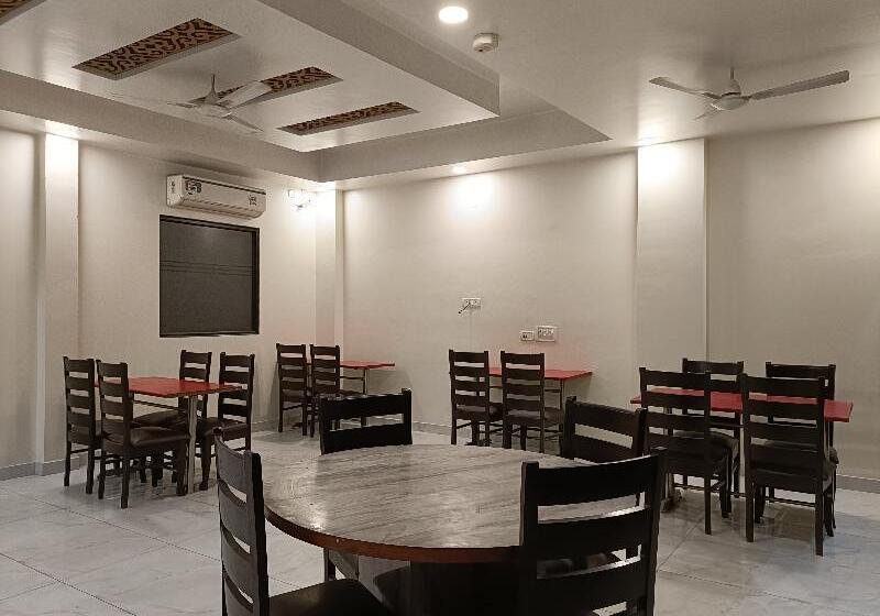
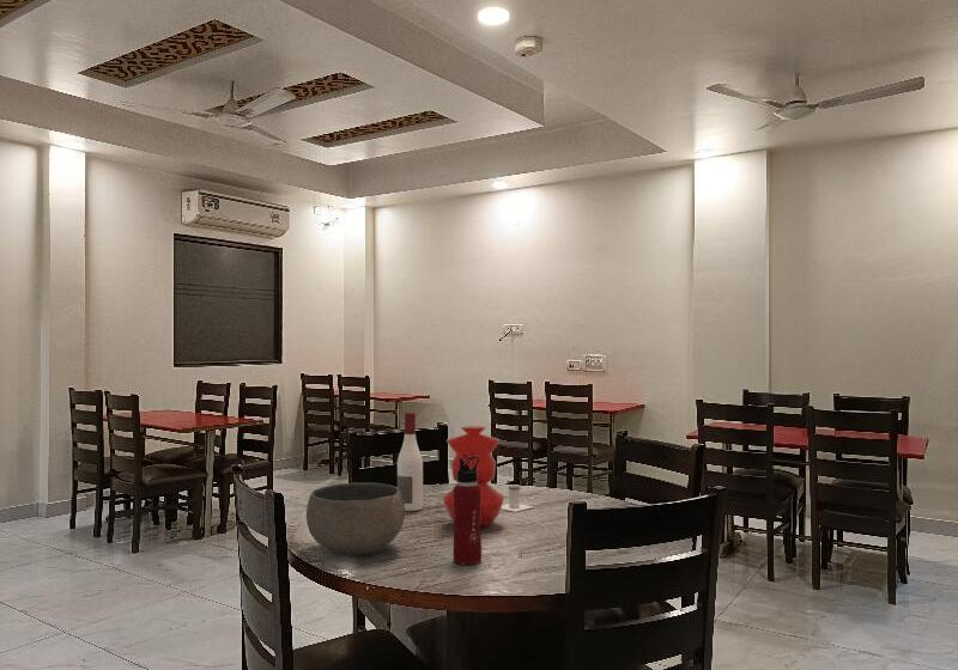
+ salt shaker (514, 497)
+ vase (477, 474)
+ bowl (356, 519)
+ water bottle (467, 508)
+ alcohol (410, 461)
